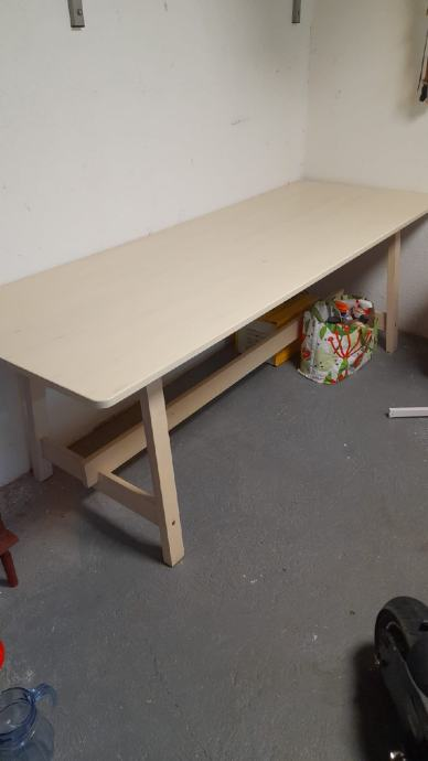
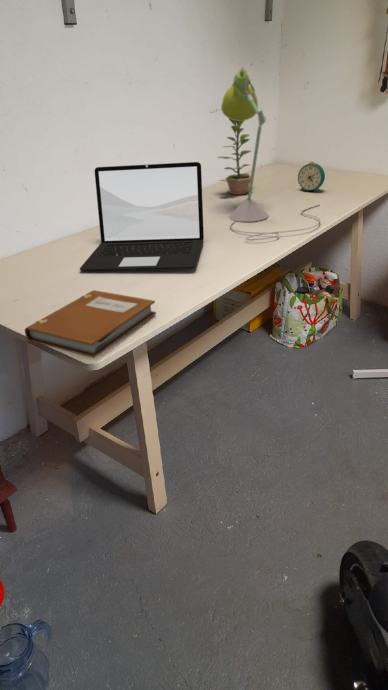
+ desk lamp (259, 140)
+ plant (235, 150)
+ alarm clock (312, 176)
+ laptop (141, 215)
+ notebook (93, 318)
